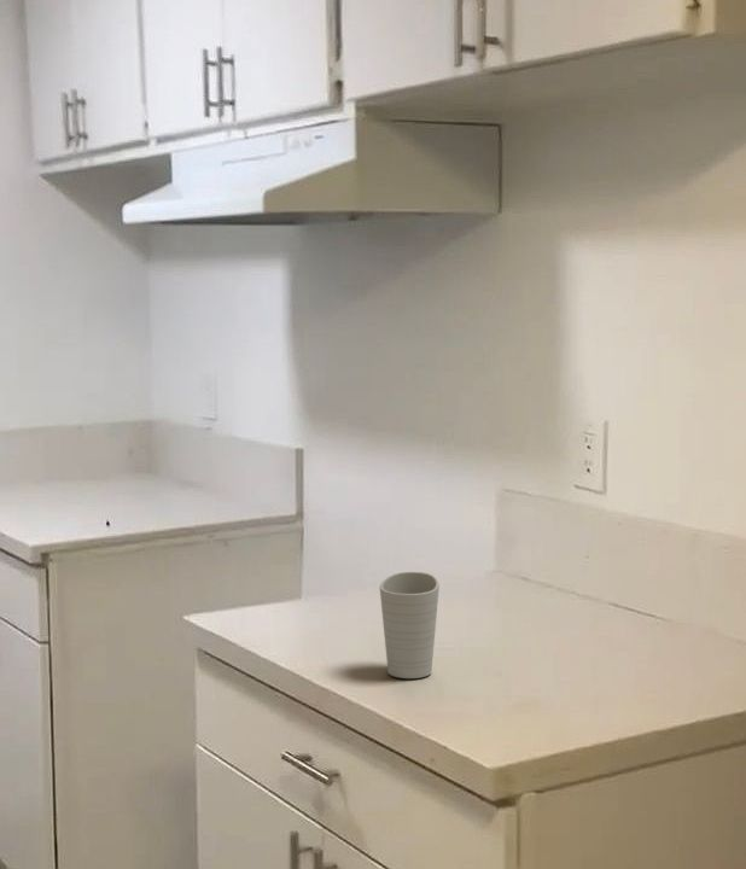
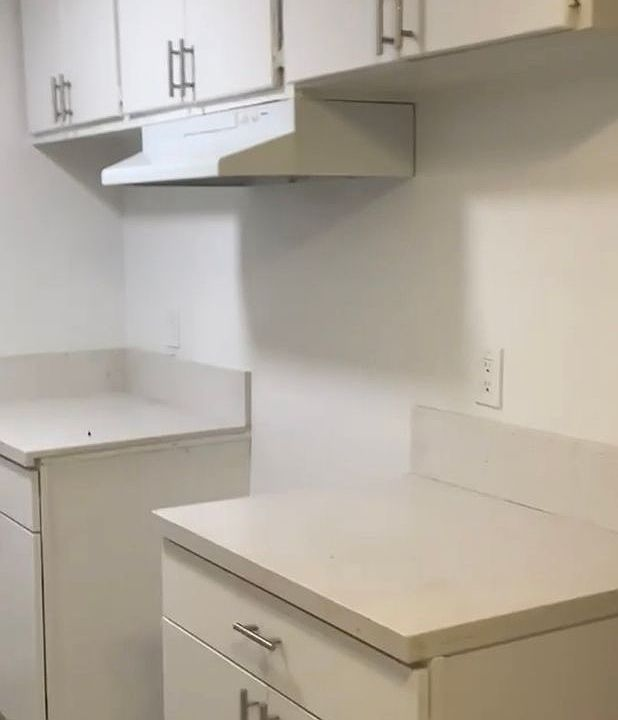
- cup (409, 624)
